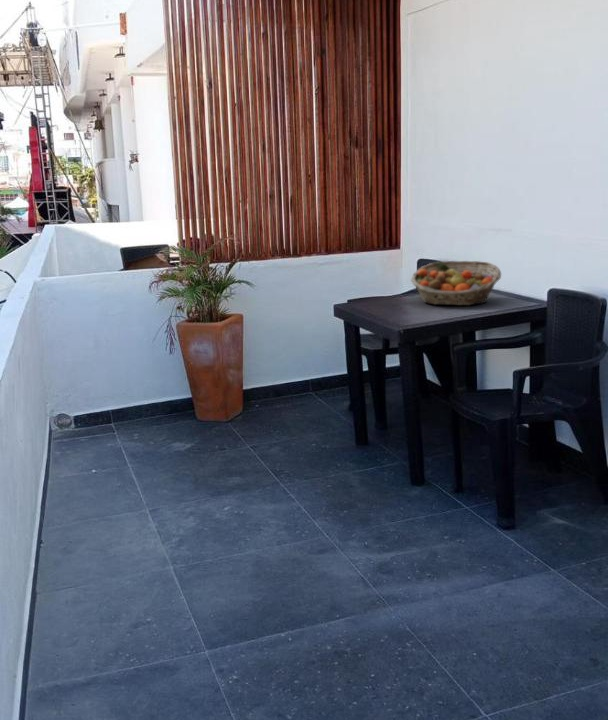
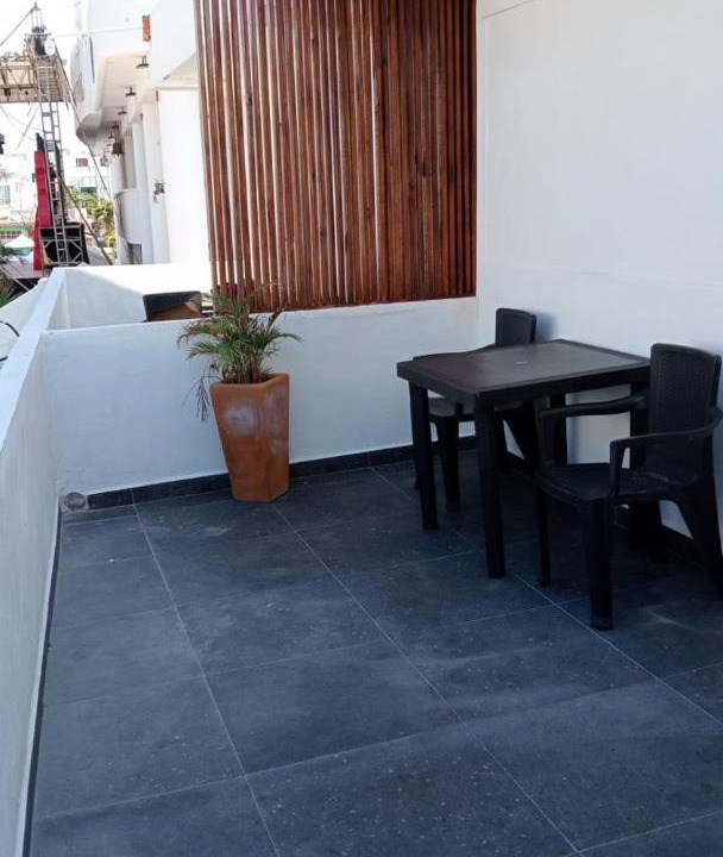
- fruit basket (455, 282)
